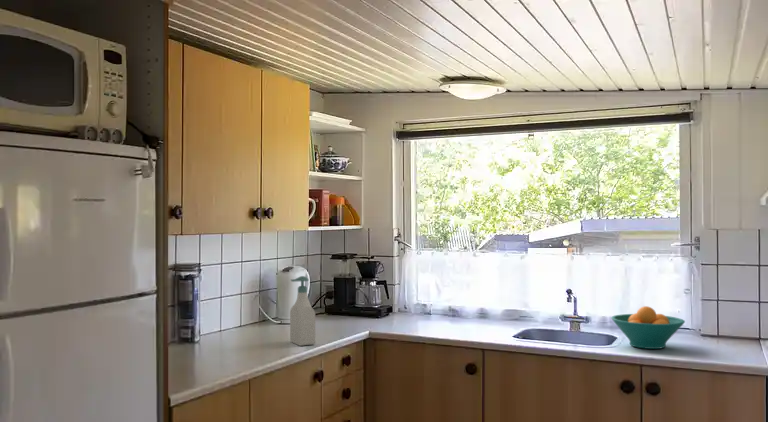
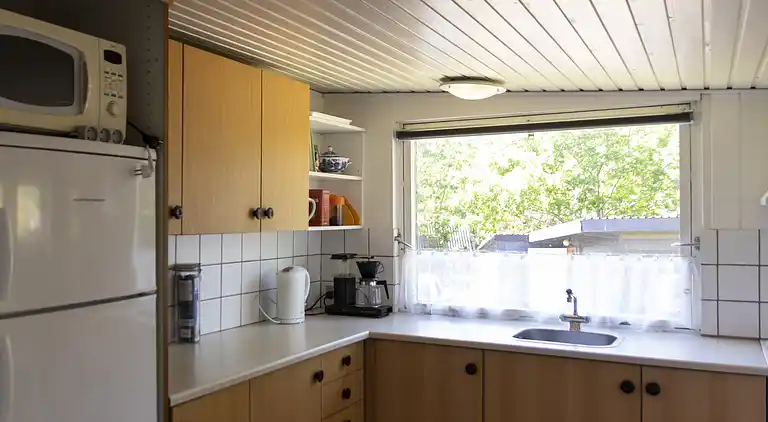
- soap bottle (300, 309)
- fruit bowl (647, 326)
